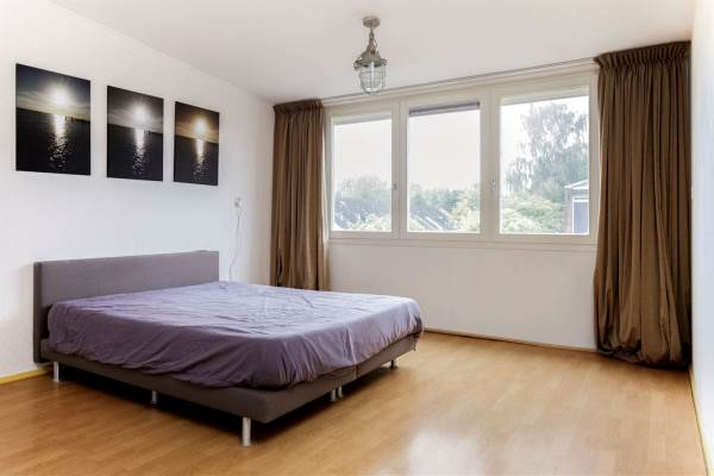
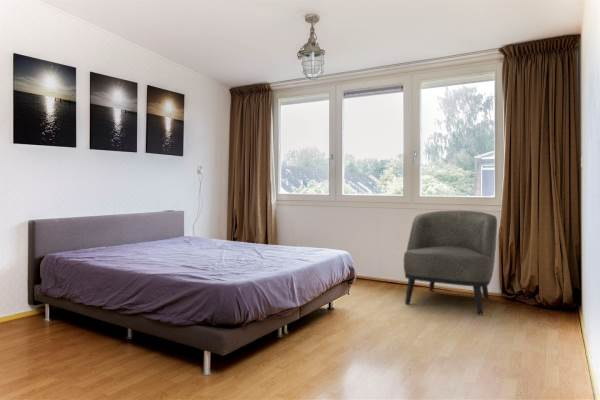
+ armchair (451, 255)
